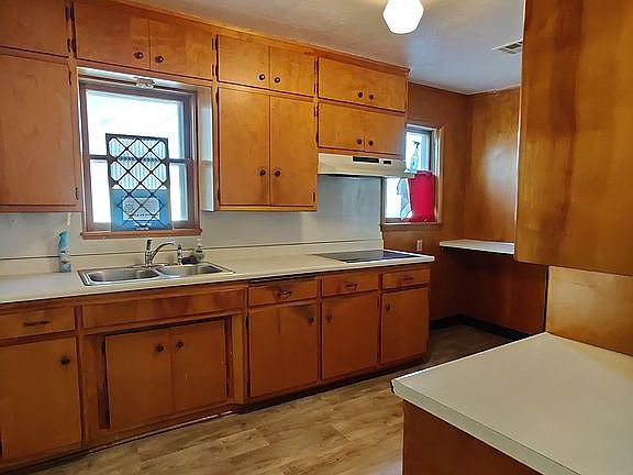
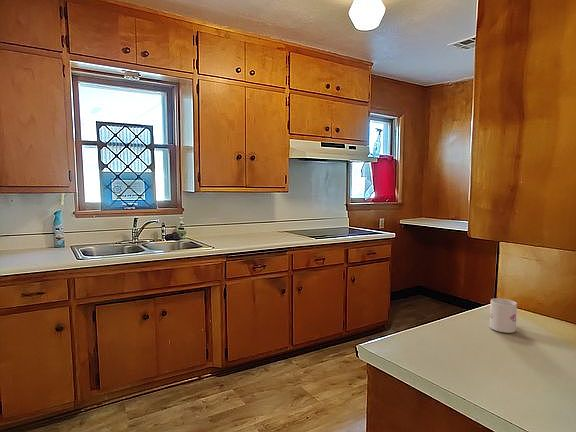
+ mug (504, 313)
